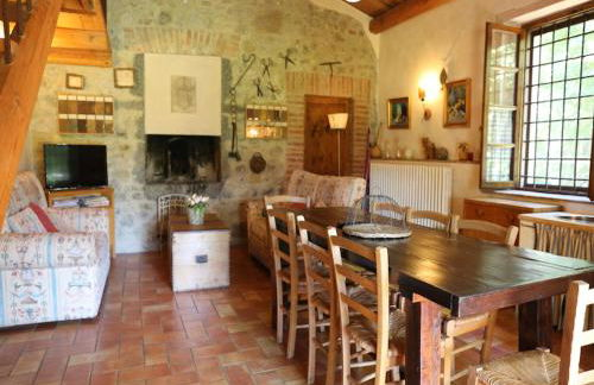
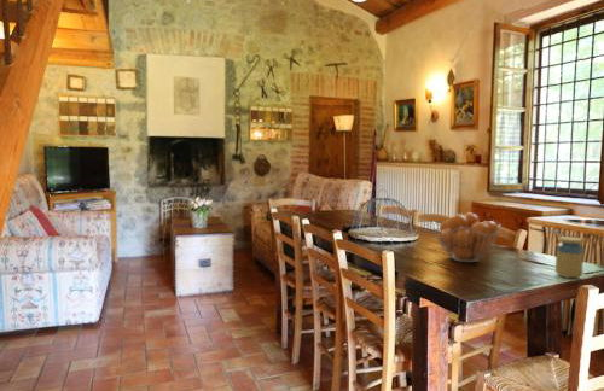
+ jar (569, 257)
+ fruit basket (465, 237)
